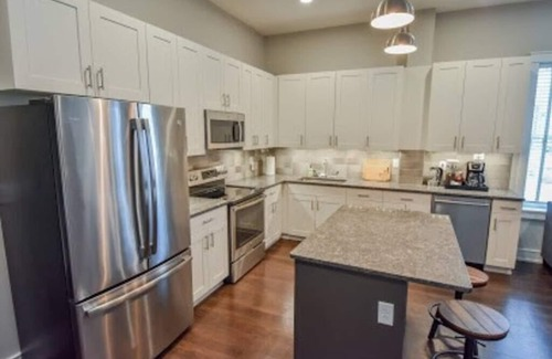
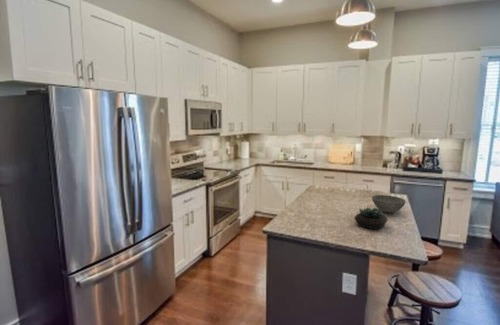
+ succulent plant (371, 217)
+ bowl (387, 204)
